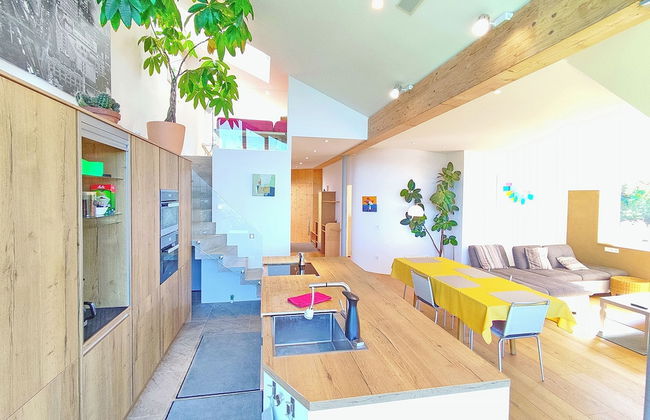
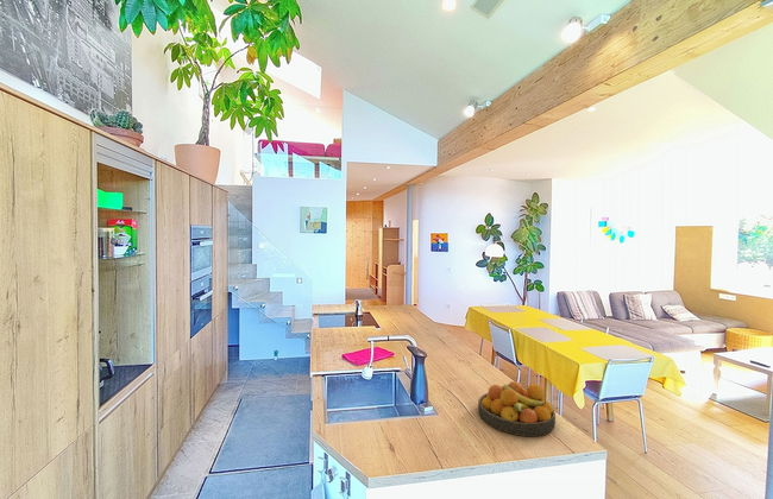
+ fruit bowl (515, 400)
